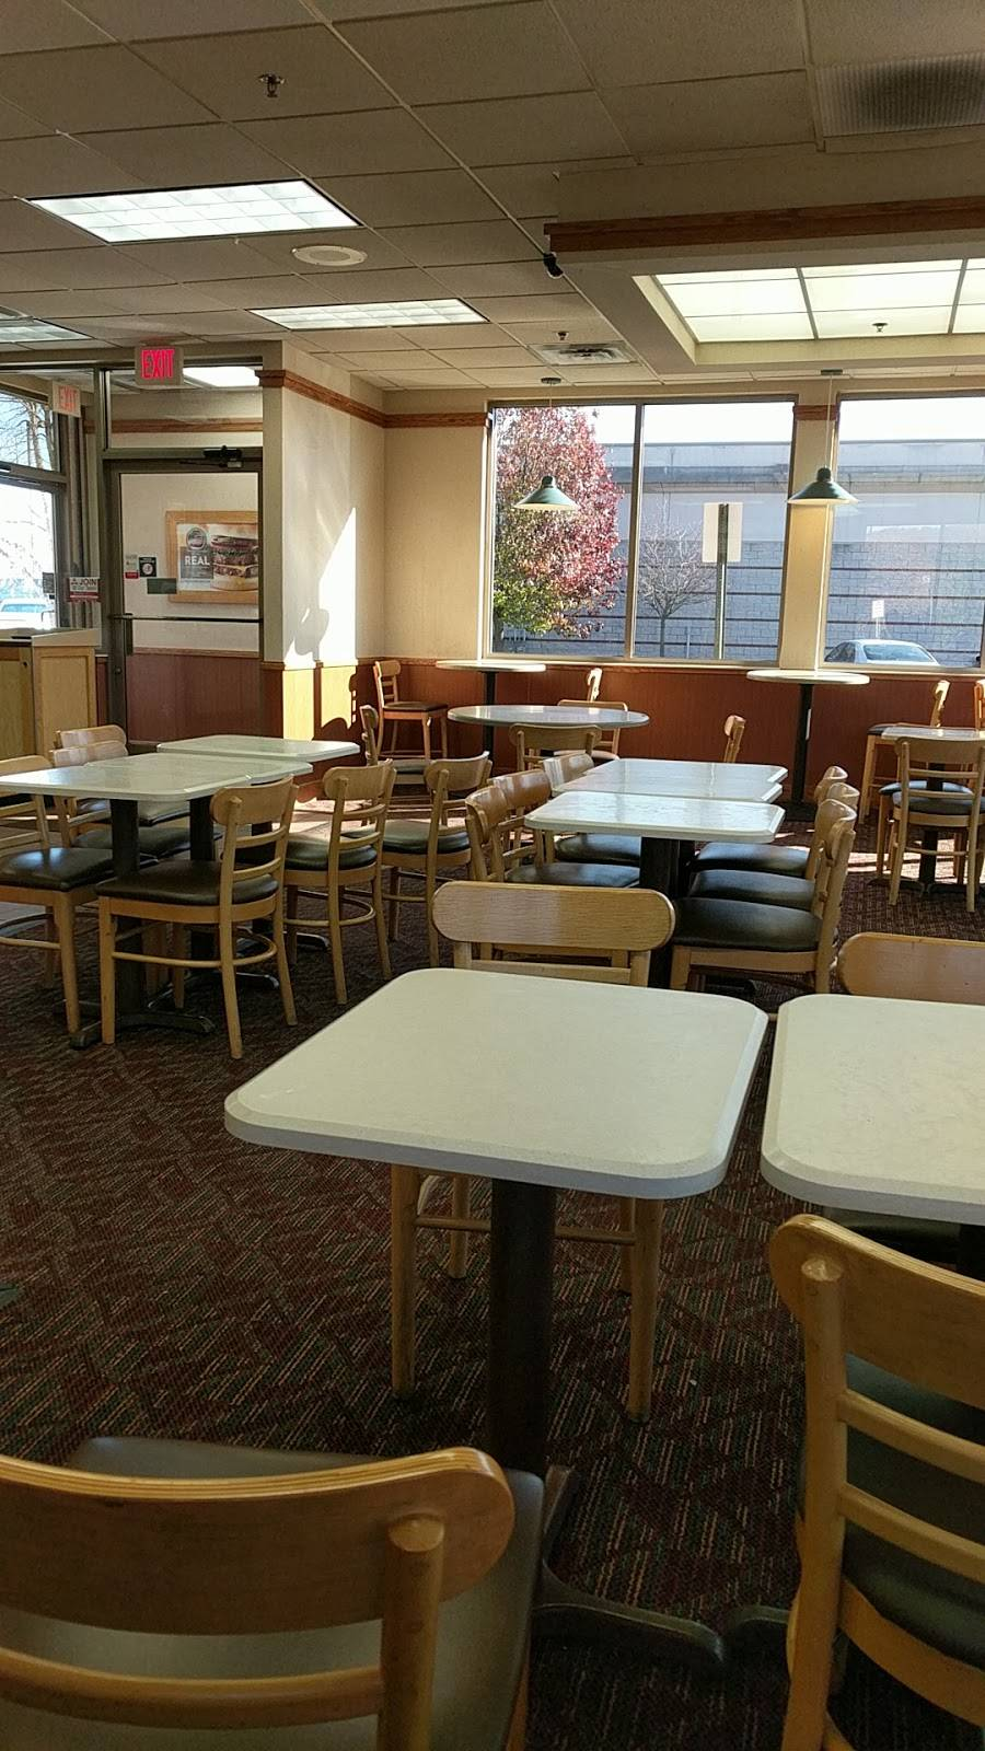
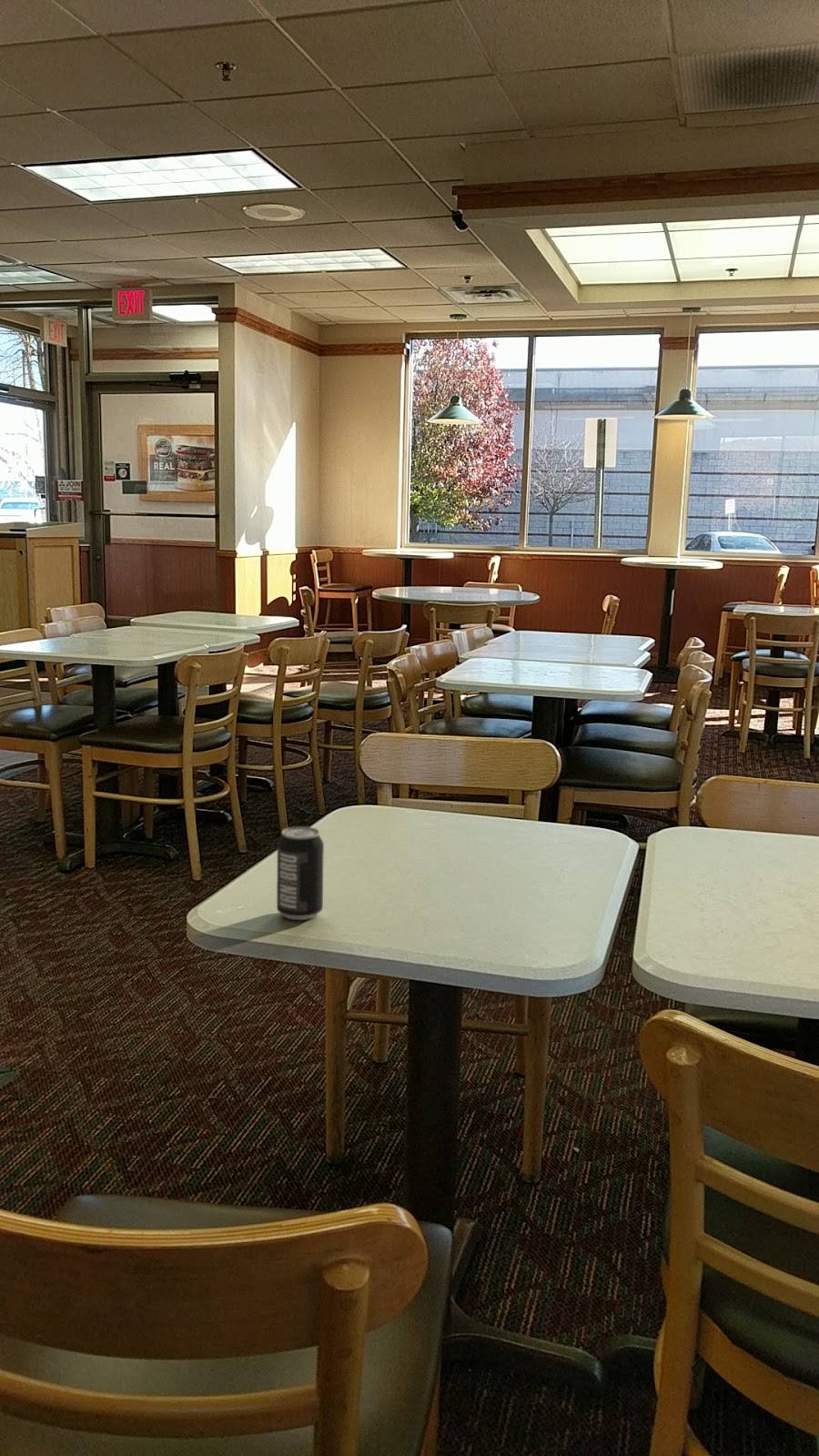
+ beverage can (299, 873)
